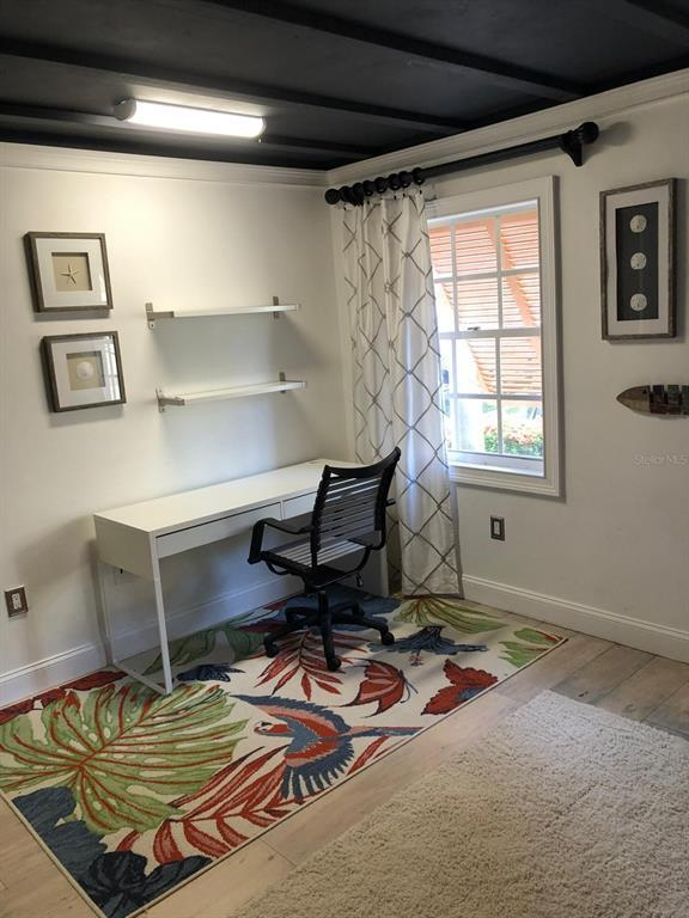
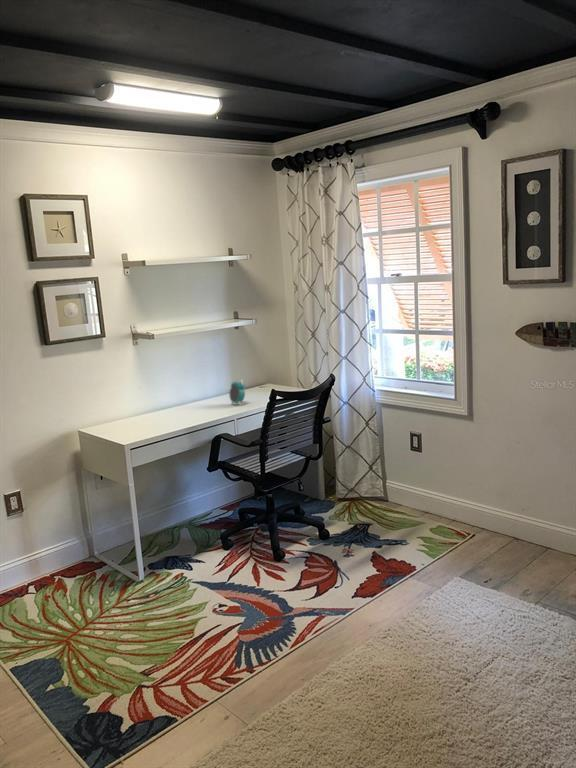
+ alarm clock (237, 391)
